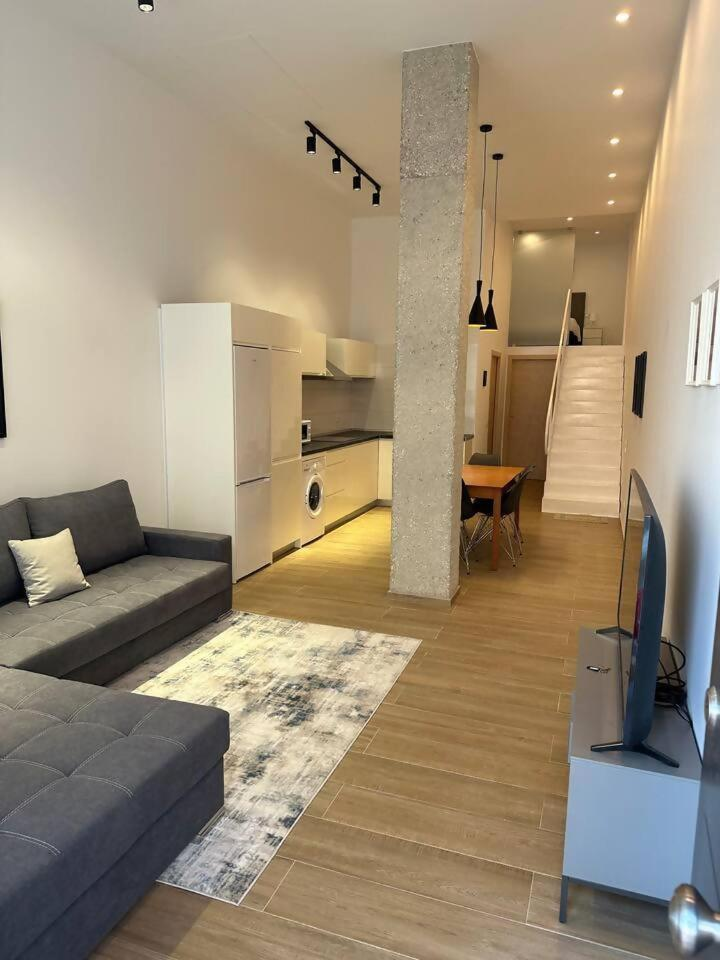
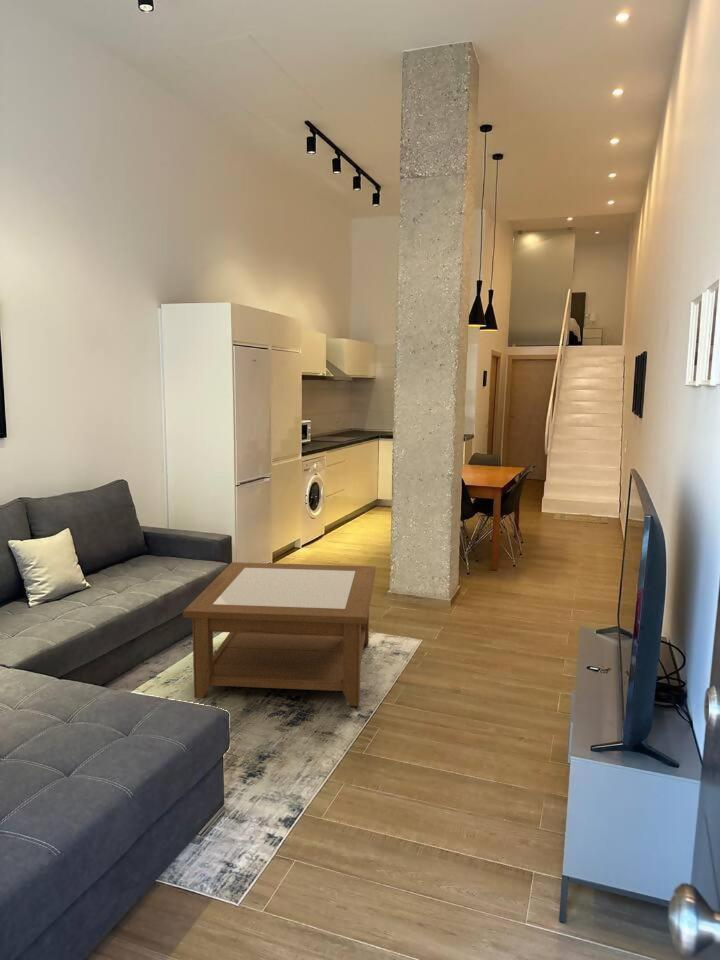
+ coffee table (290, 627)
